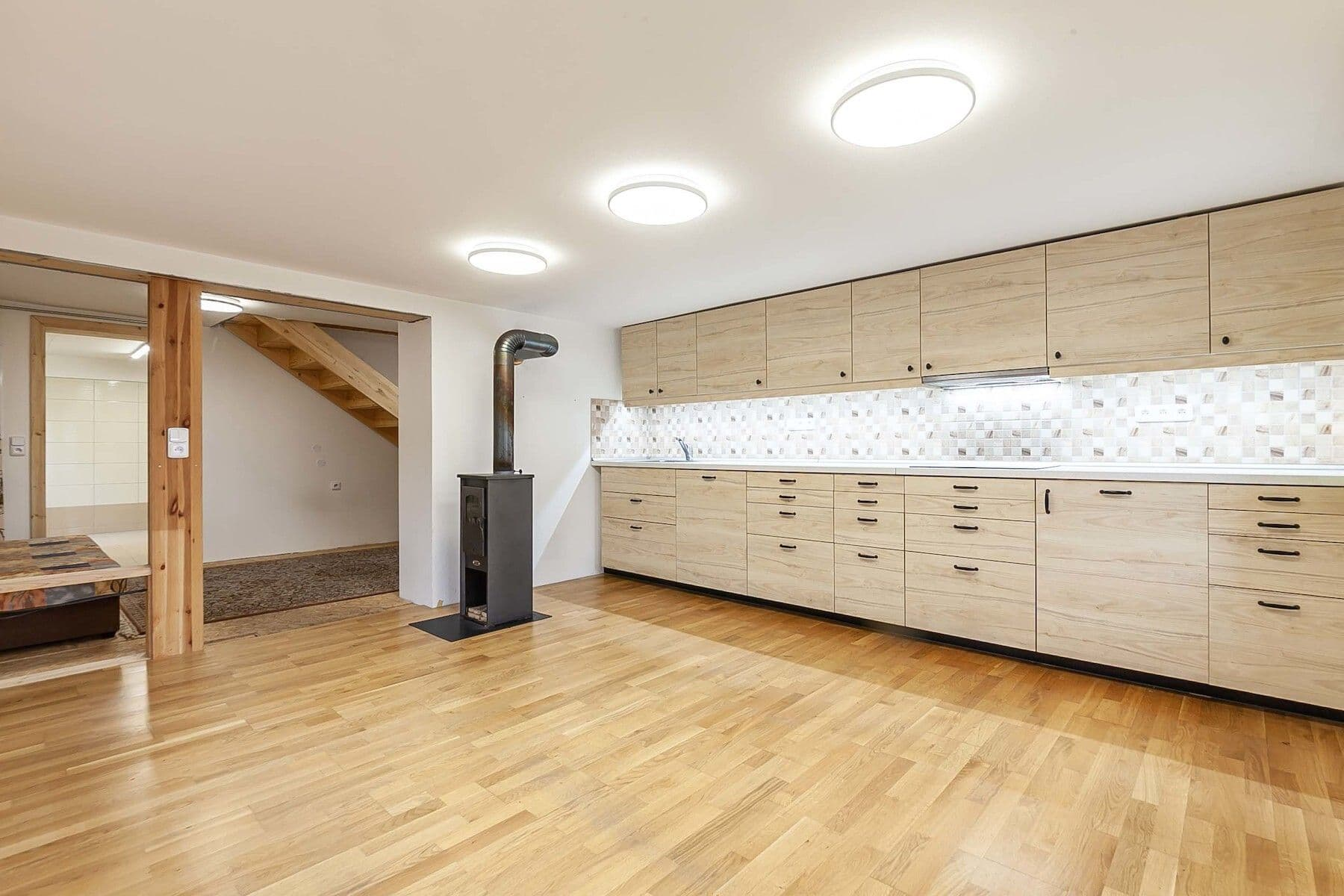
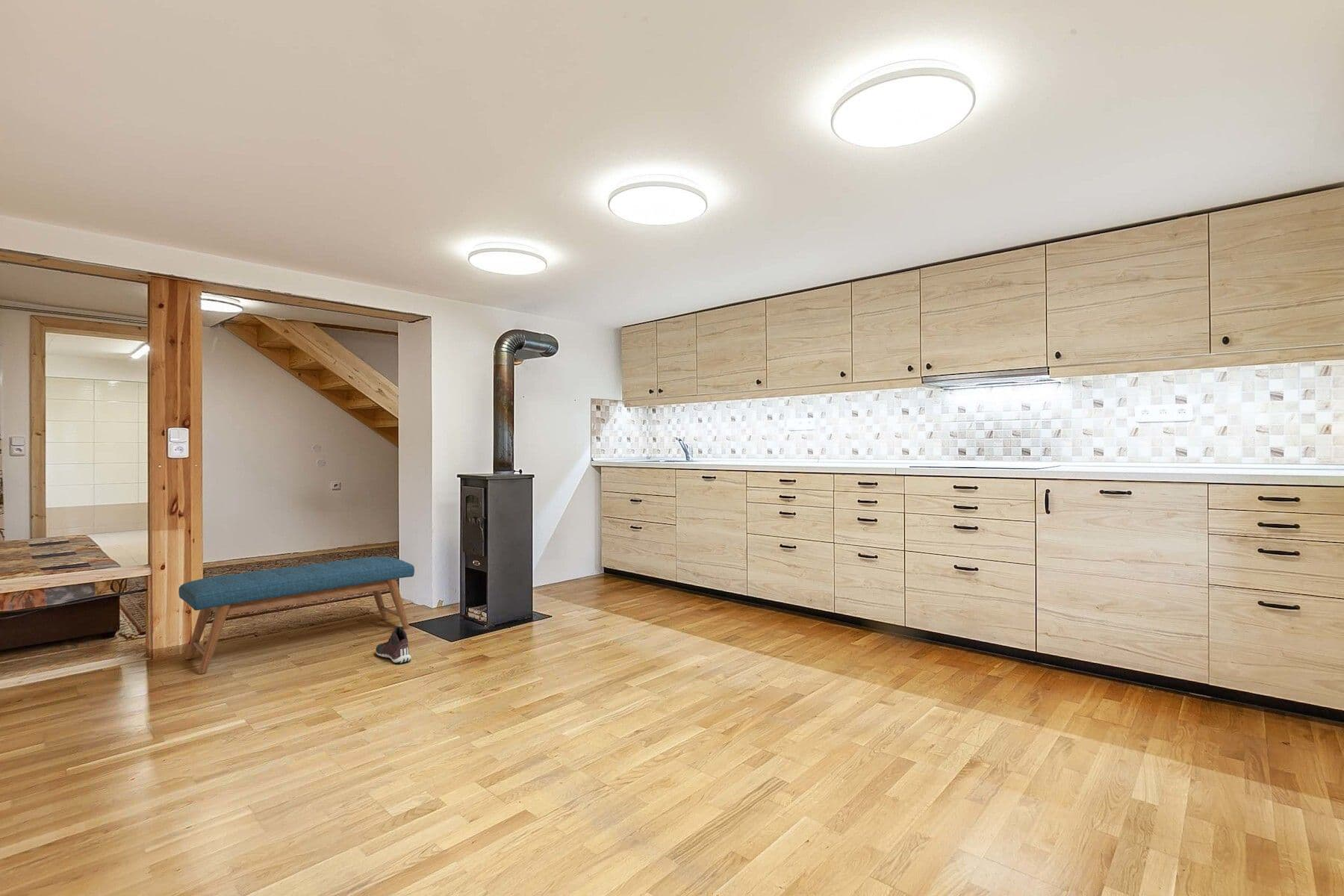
+ sneaker (394, 641)
+ bench (305, 602)
